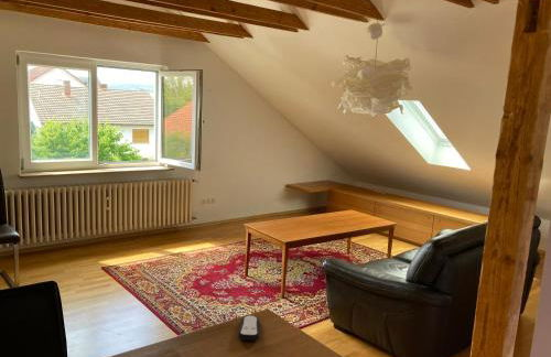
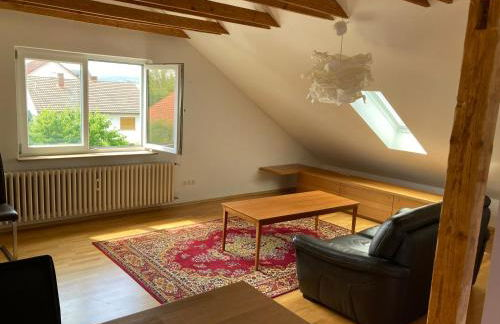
- remote control (249, 326)
